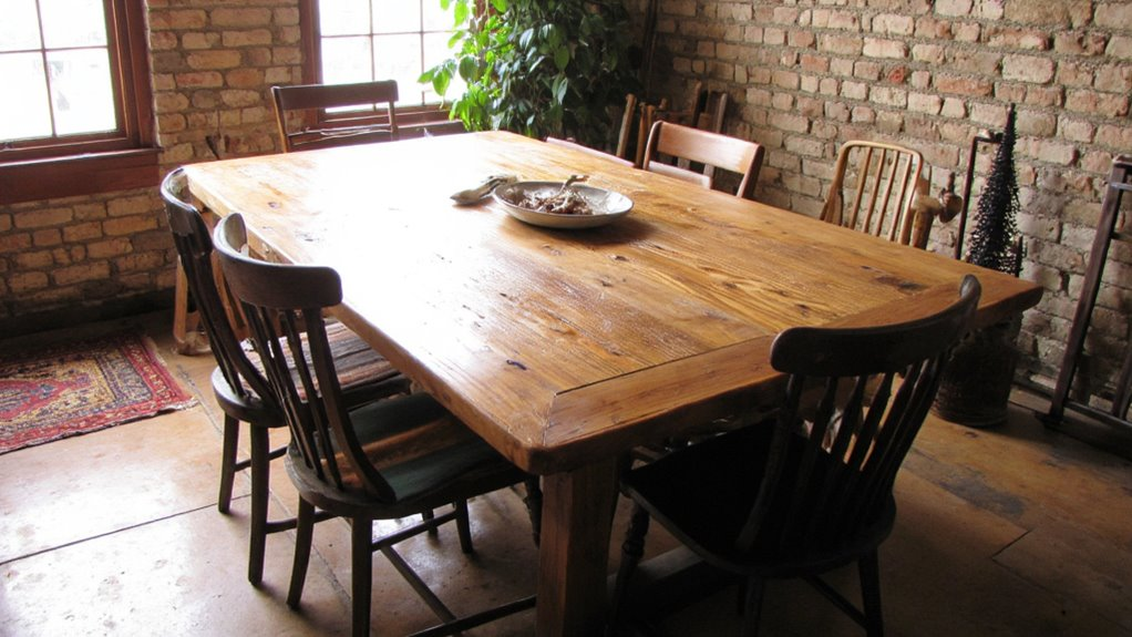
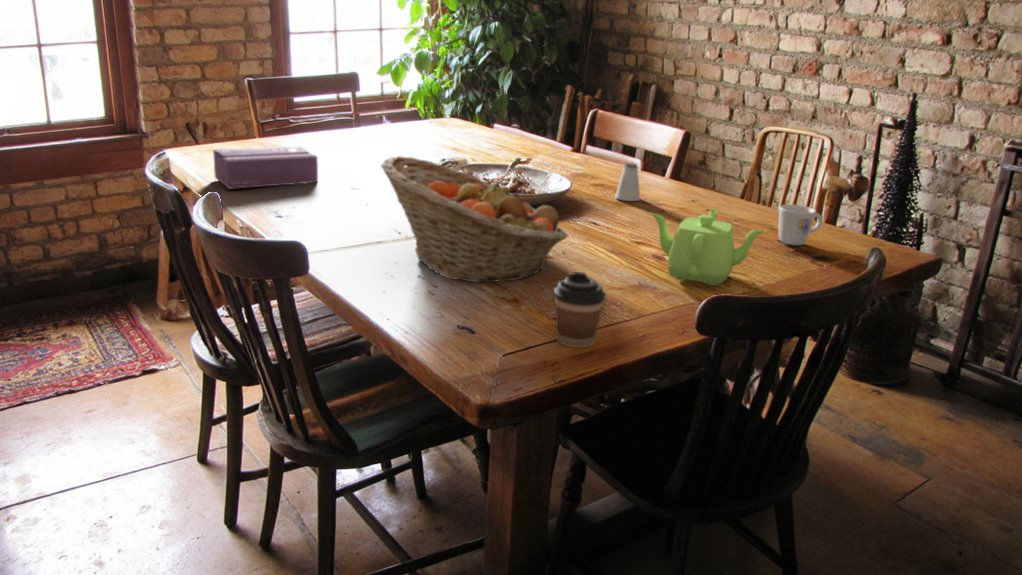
+ tissue box (265, 166)
+ mug (800, 225)
+ coffee cup (578, 309)
+ fruit basket (472, 213)
+ saltshaker (629, 181)
+ teapot (704, 245)
